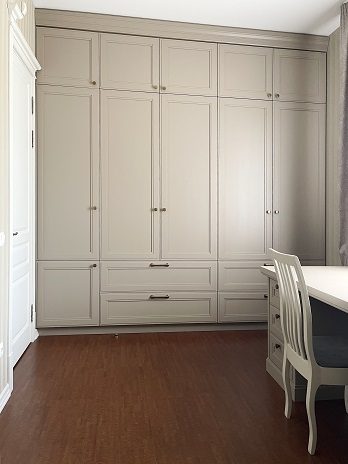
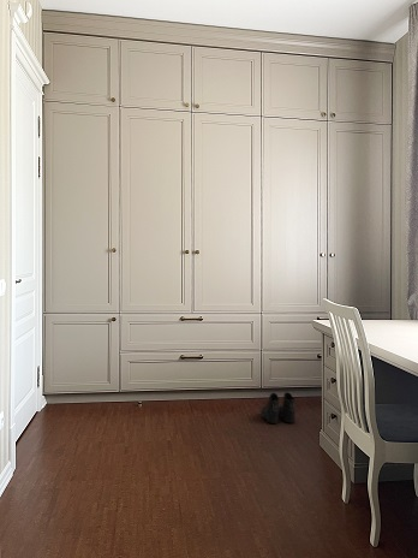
+ boots (277, 404)
